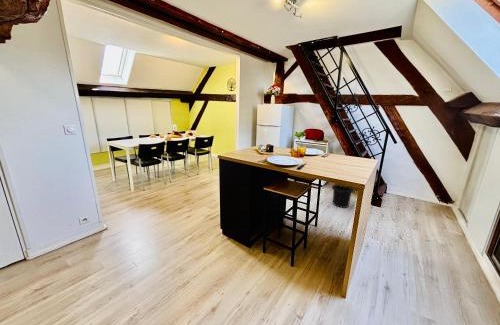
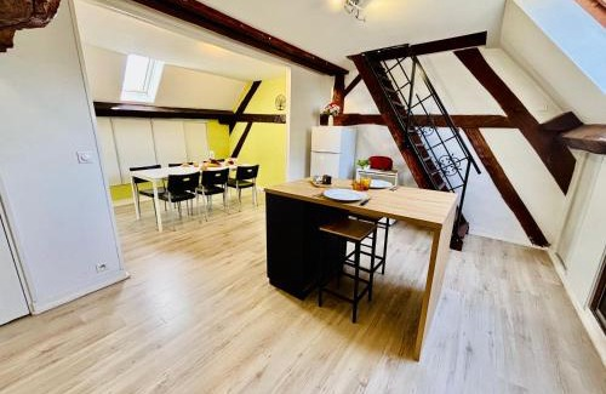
- trash can (341, 196)
